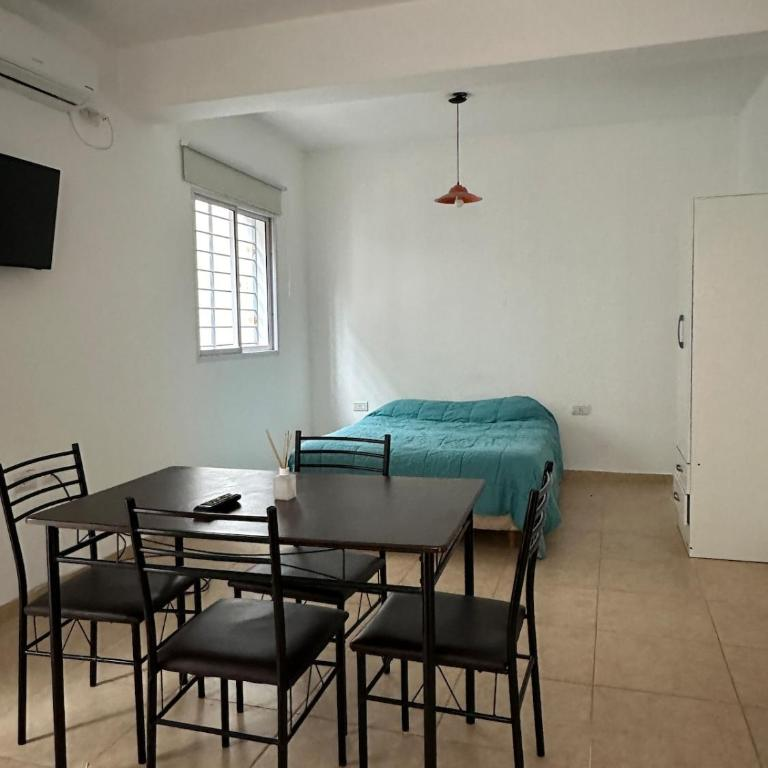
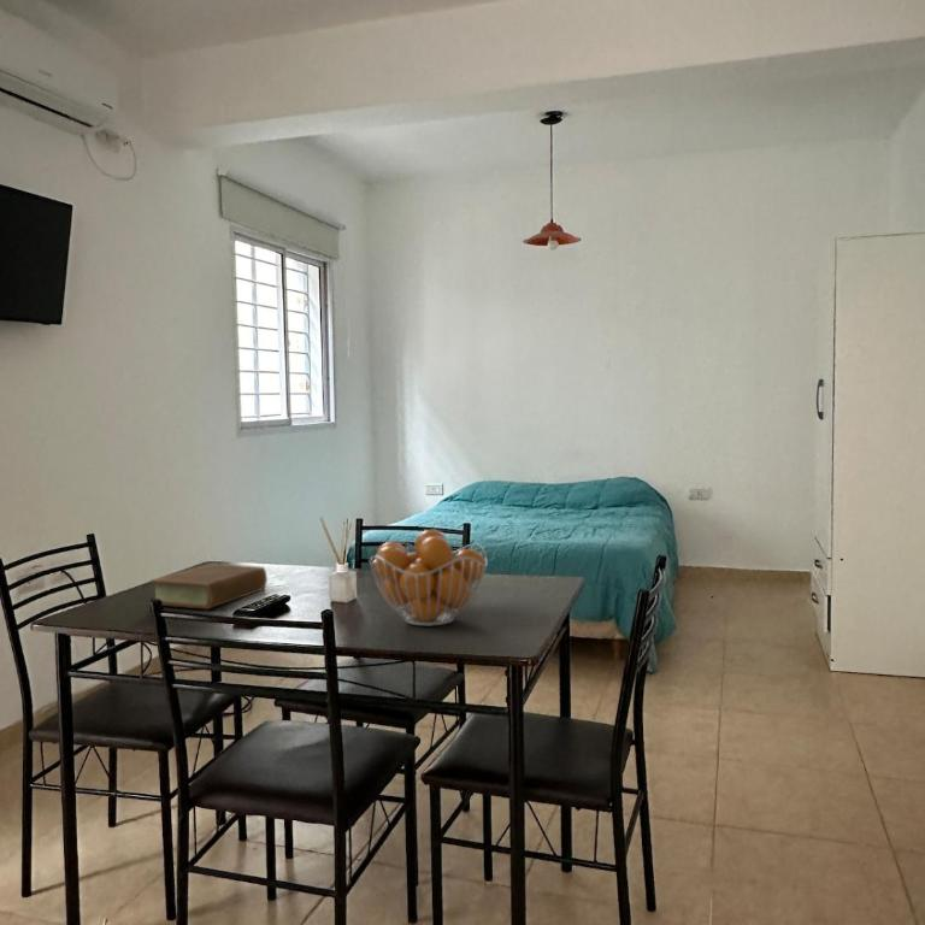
+ book (211, 584)
+ fruit basket (429, 576)
